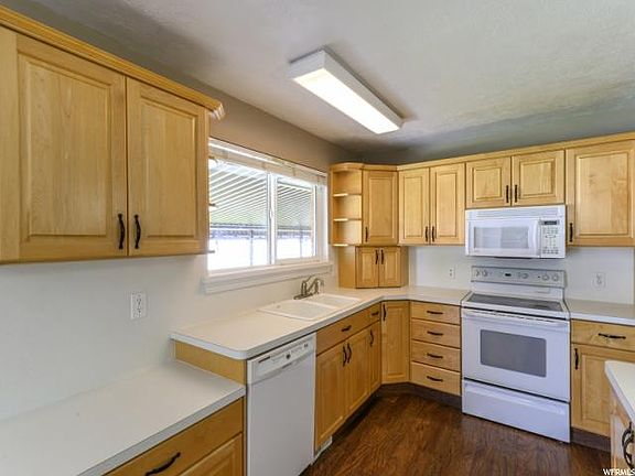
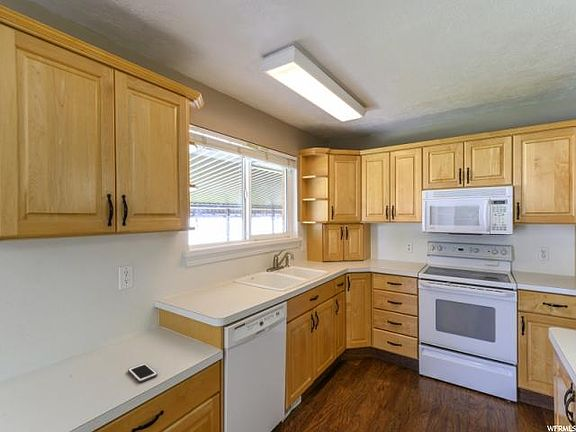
+ cell phone (142, 372)
